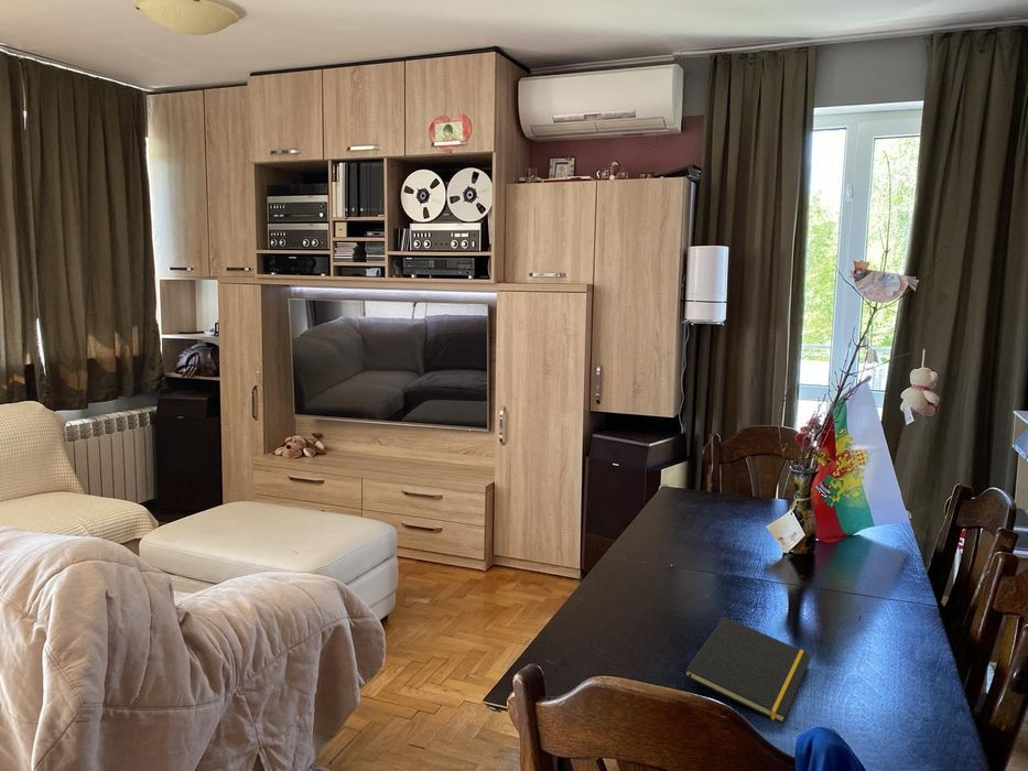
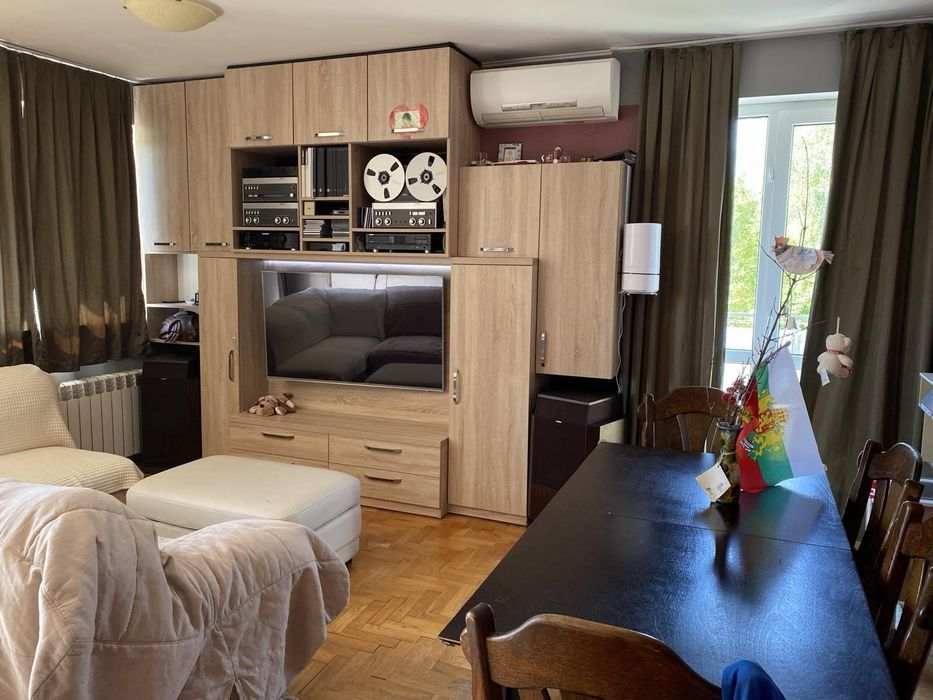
- notepad (750, 664)
